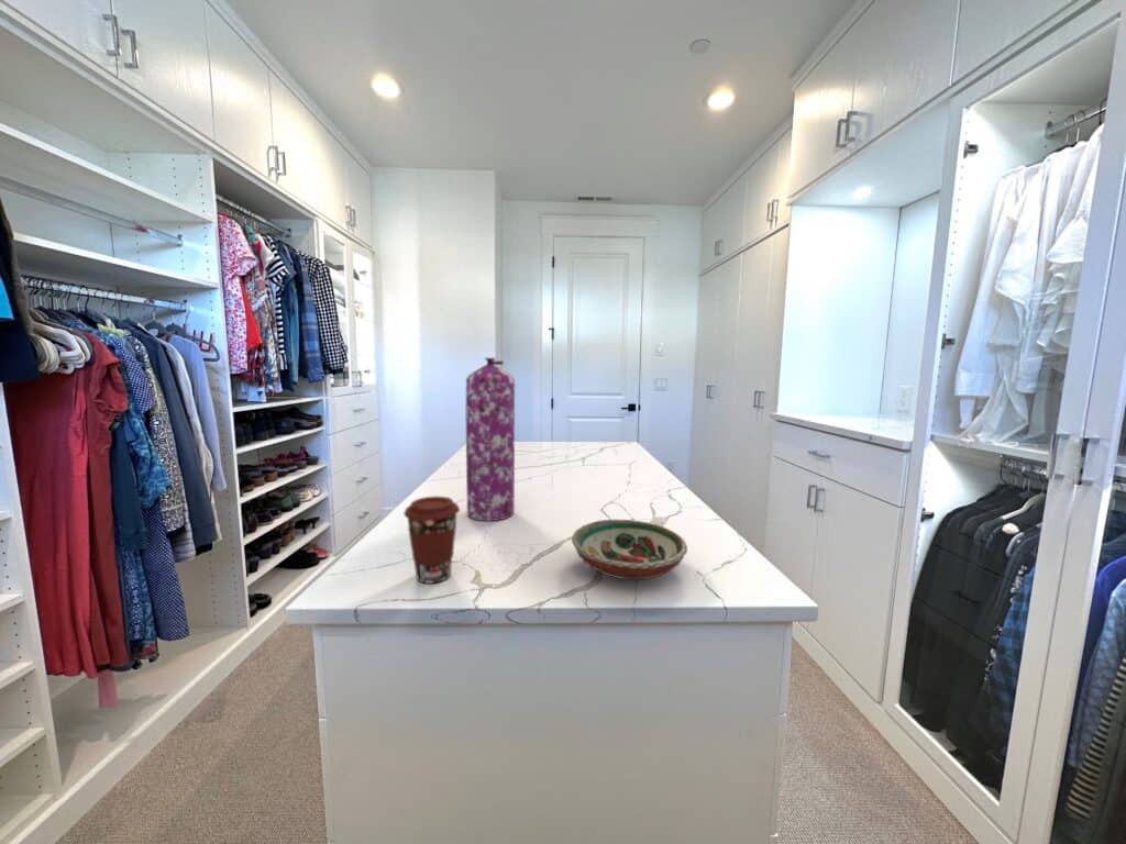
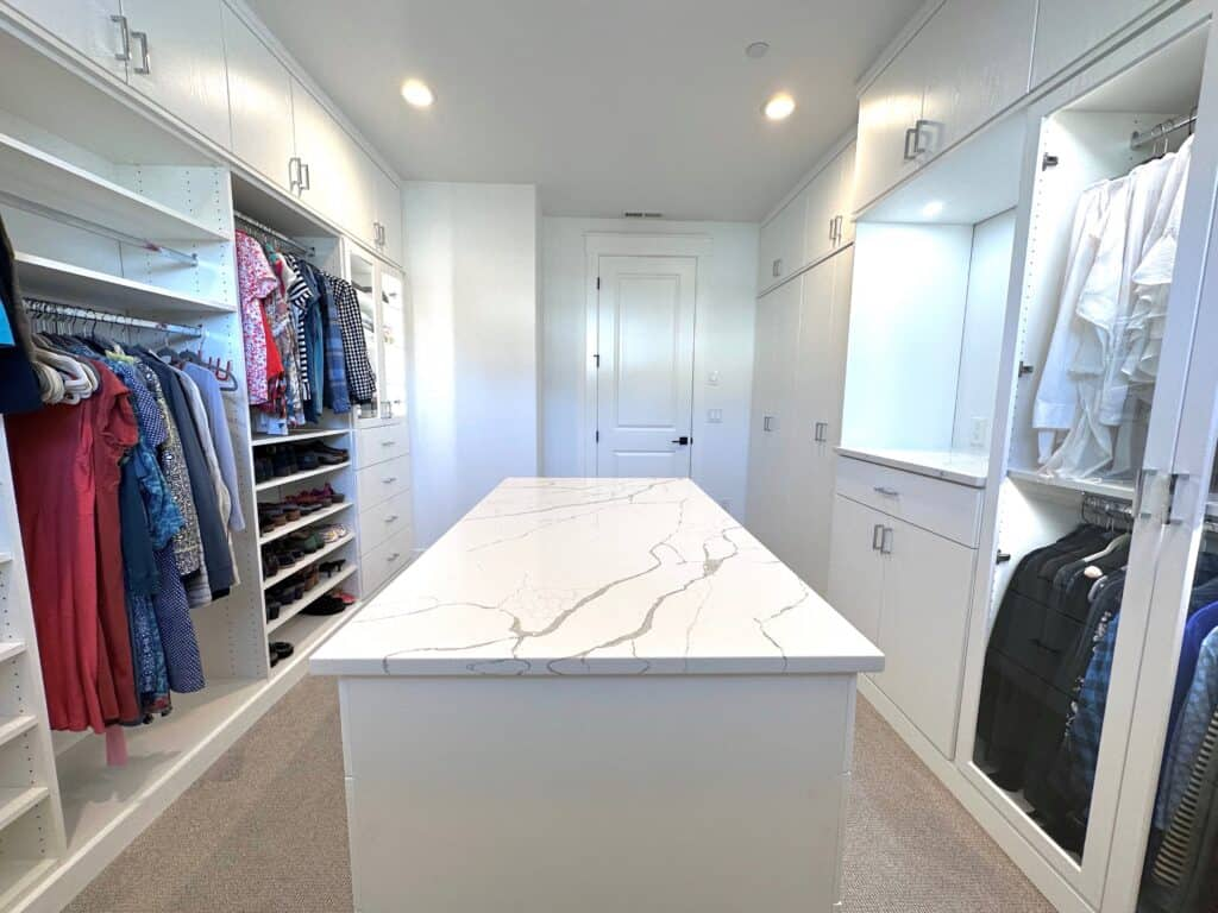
- gas cylinder (490, 436)
- decorative bowl (628, 552)
- coffee cup (432, 538)
